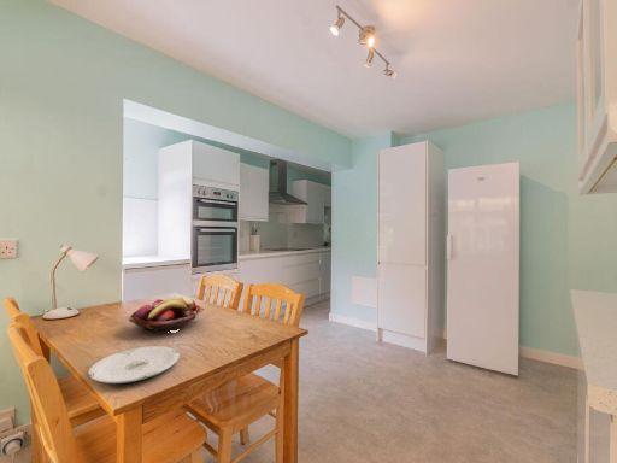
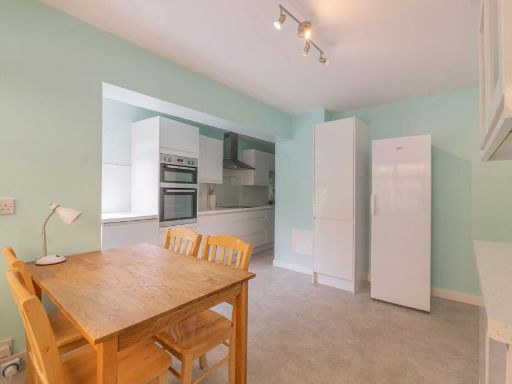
- fruit basket (168, 311)
- plate (136, 364)
